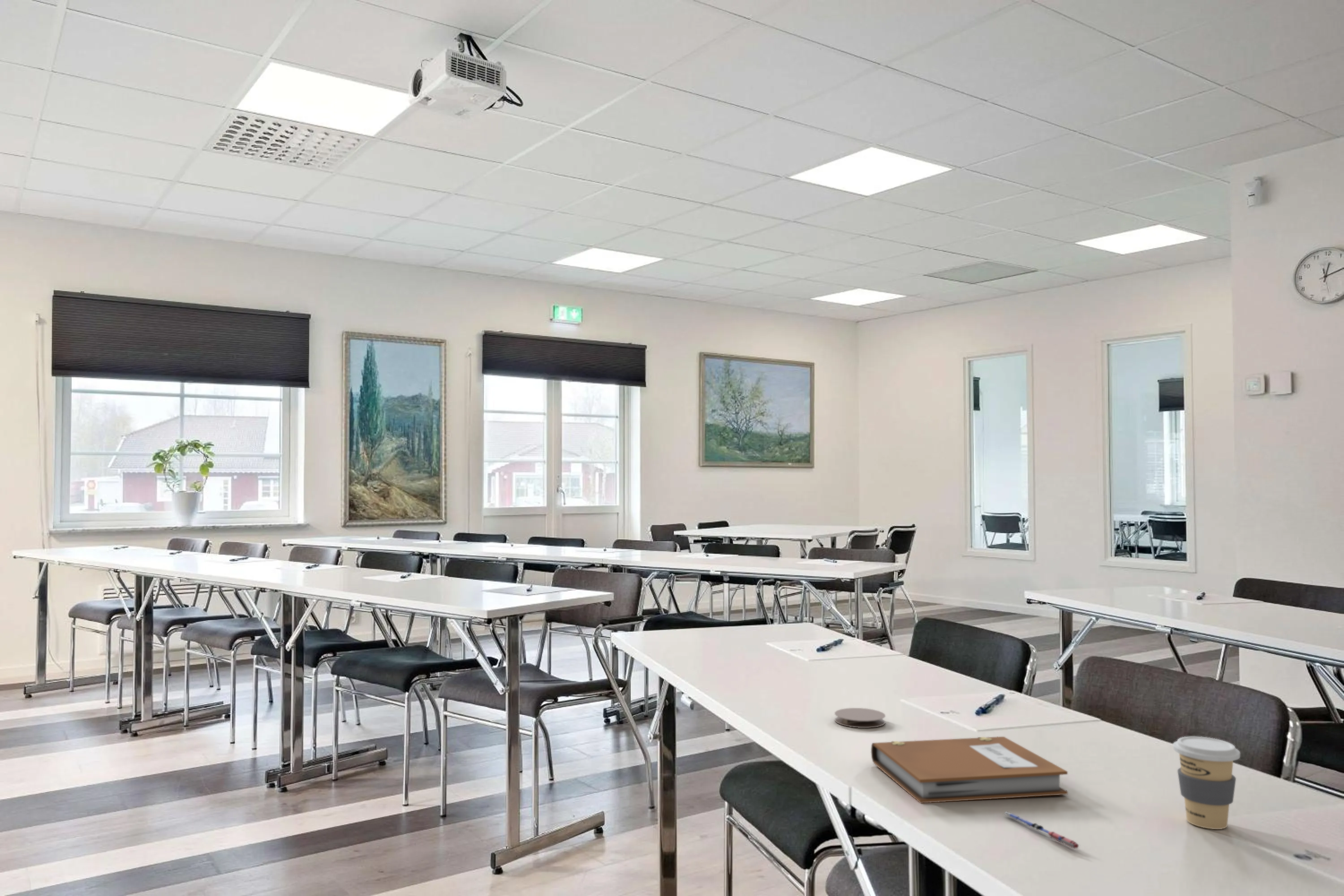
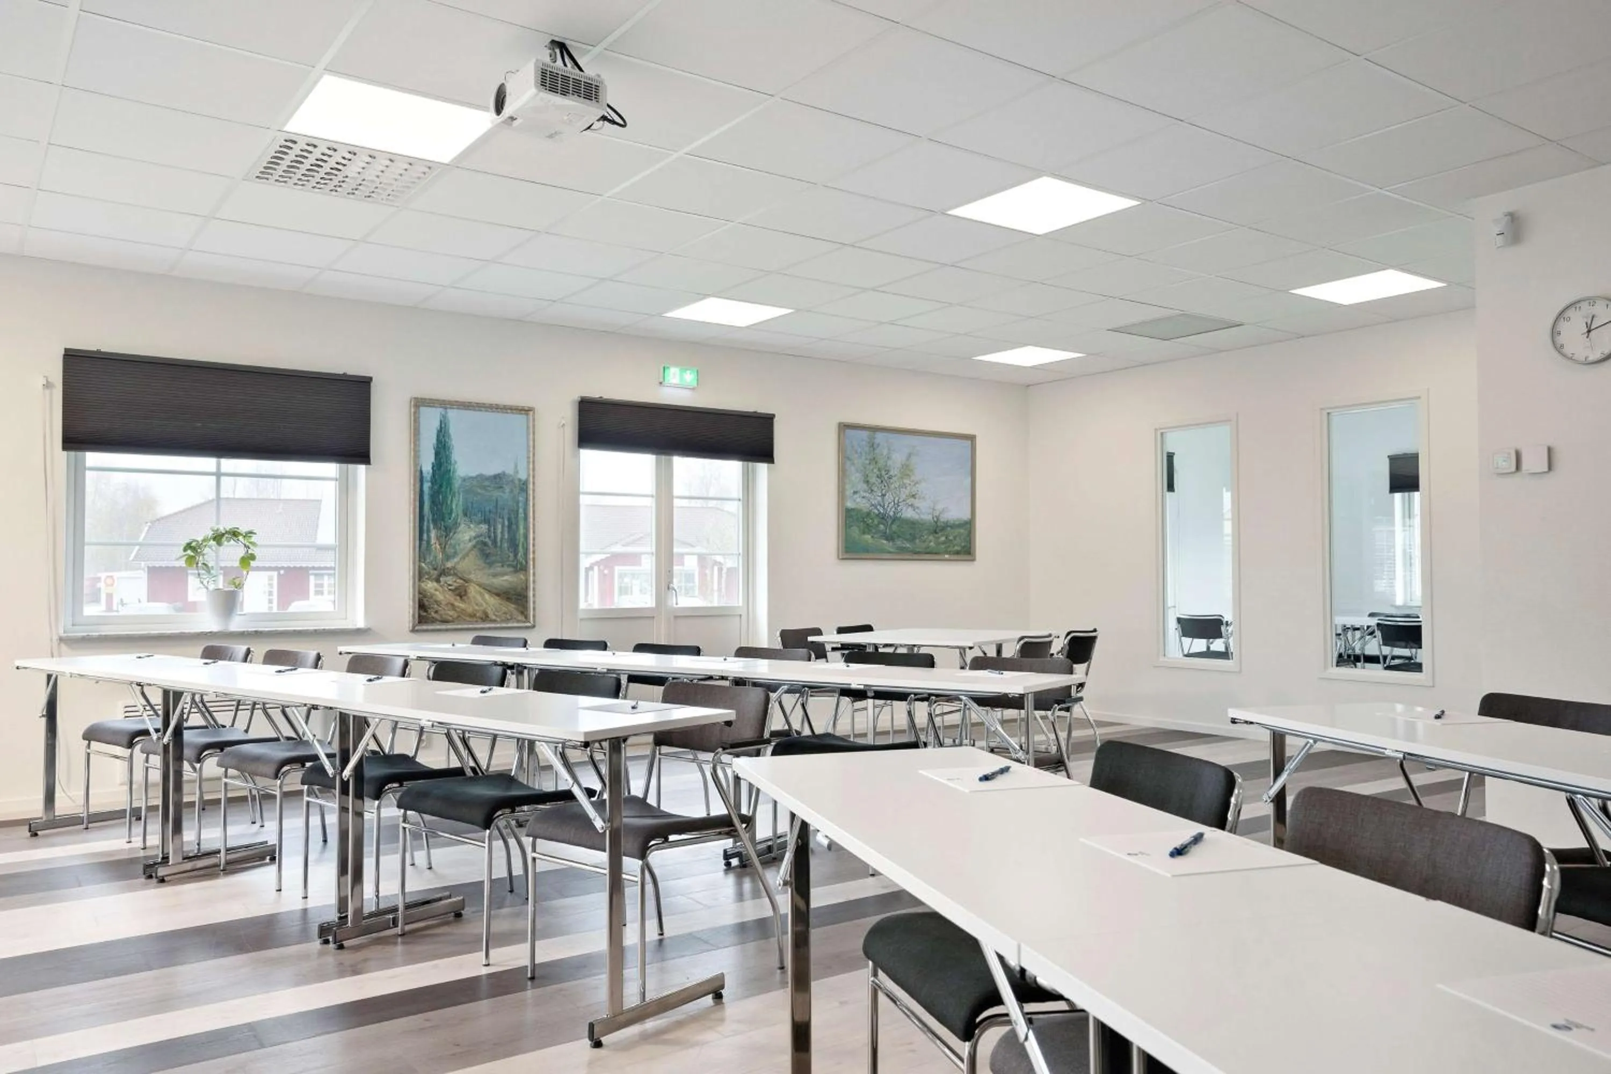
- coffee cup (1206, 783)
- notebook (967, 766)
- coaster (860, 717)
- pen (1039, 827)
